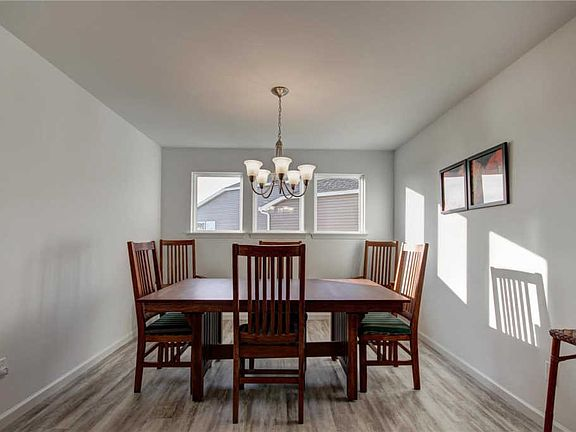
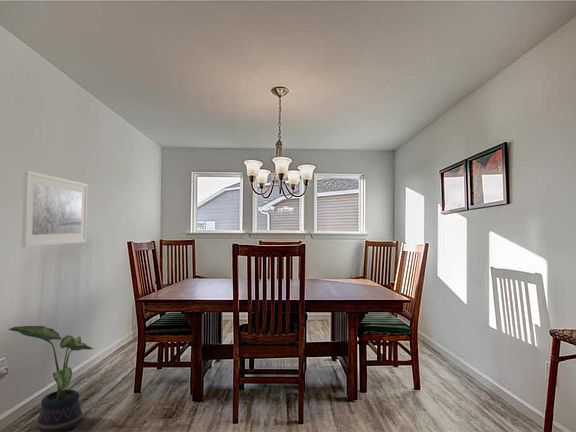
+ potted plant (62, 371)
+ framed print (59, 211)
